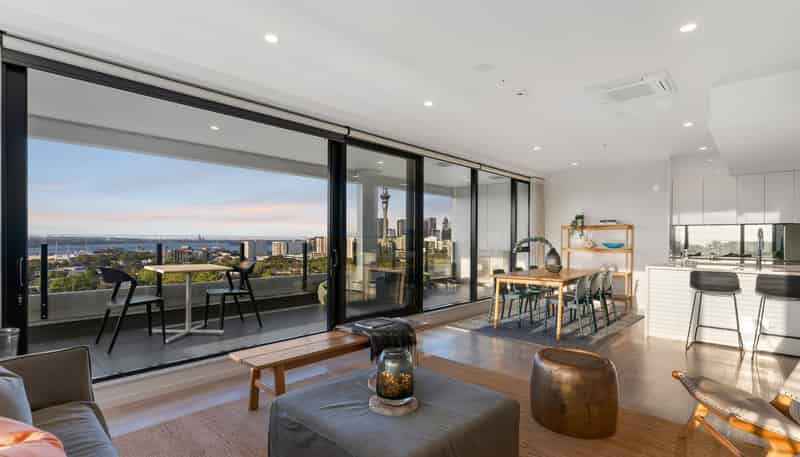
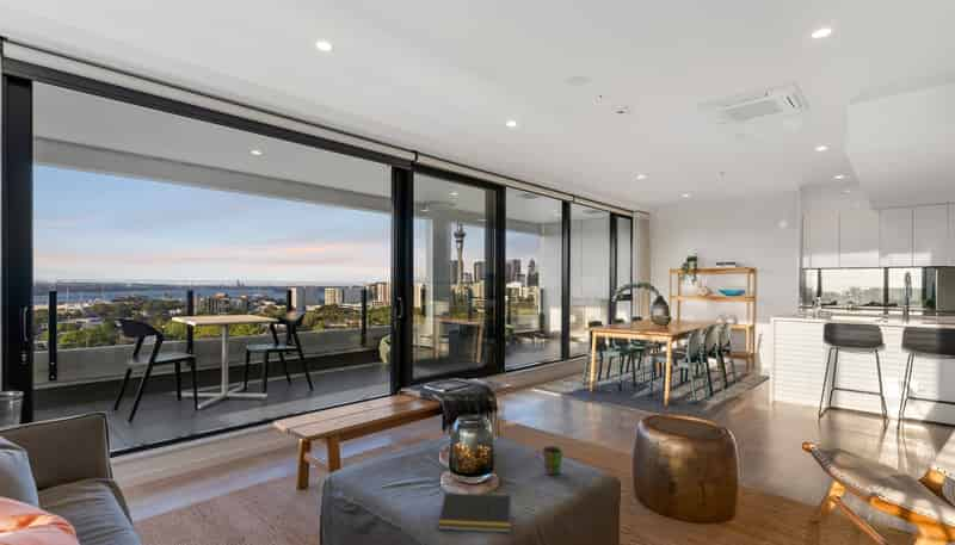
+ notepad (475, 512)
+ cup (549, 460)
